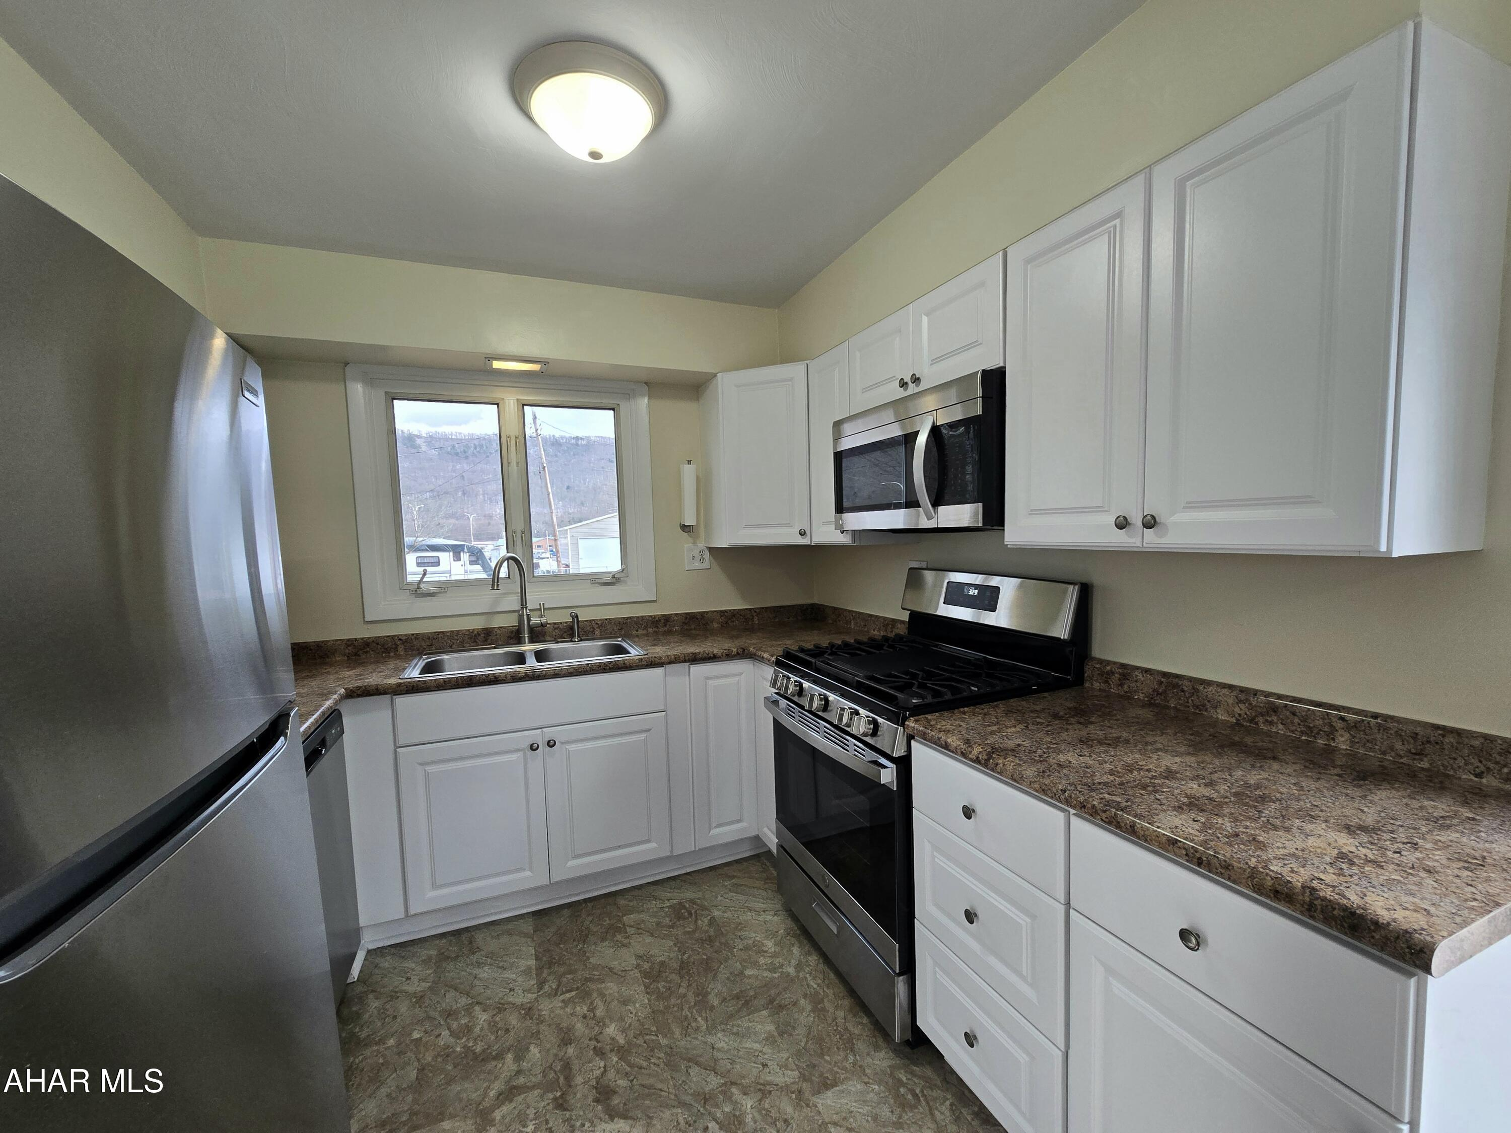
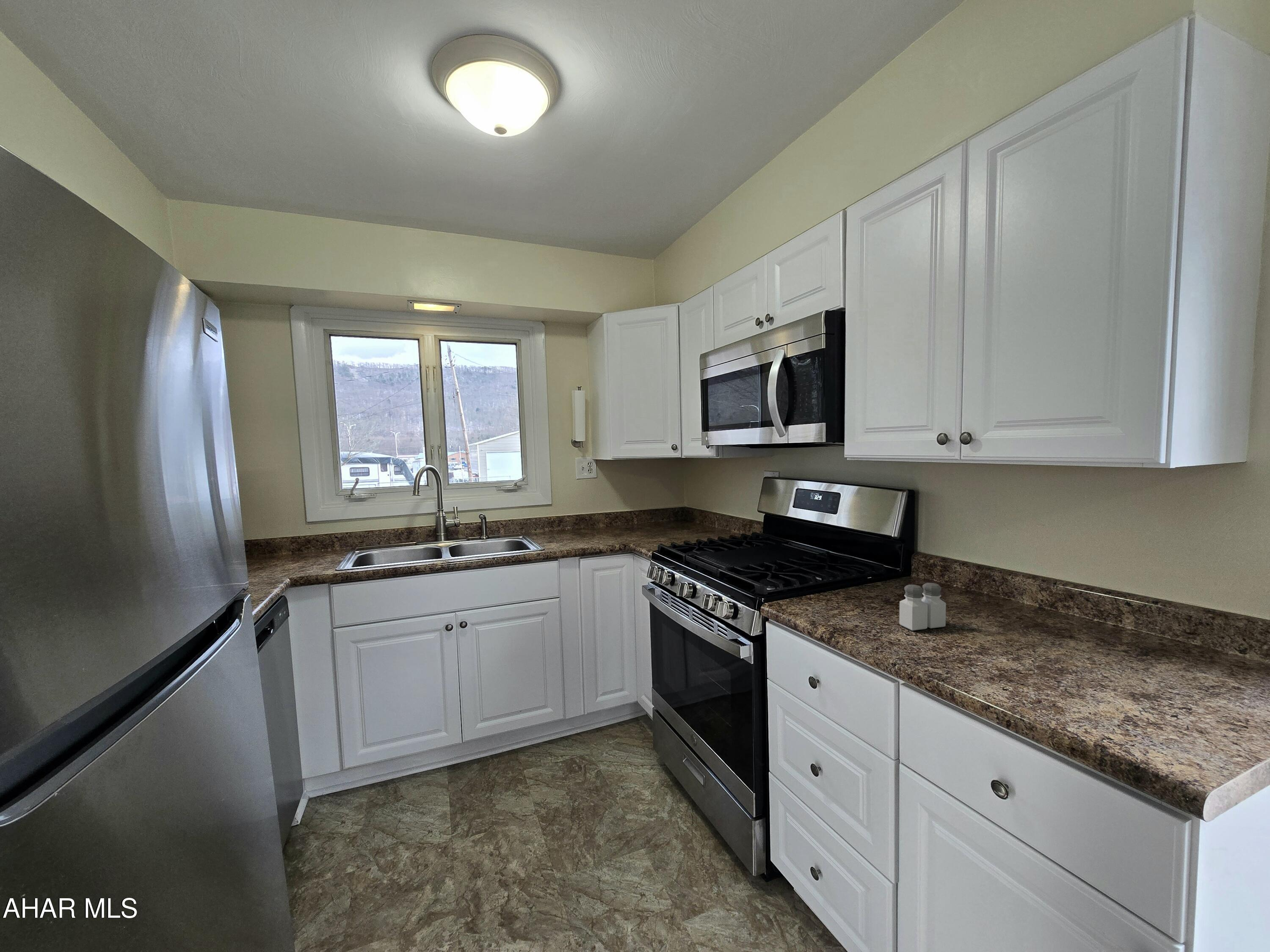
+ salt and pepper shaker (922, 605)
